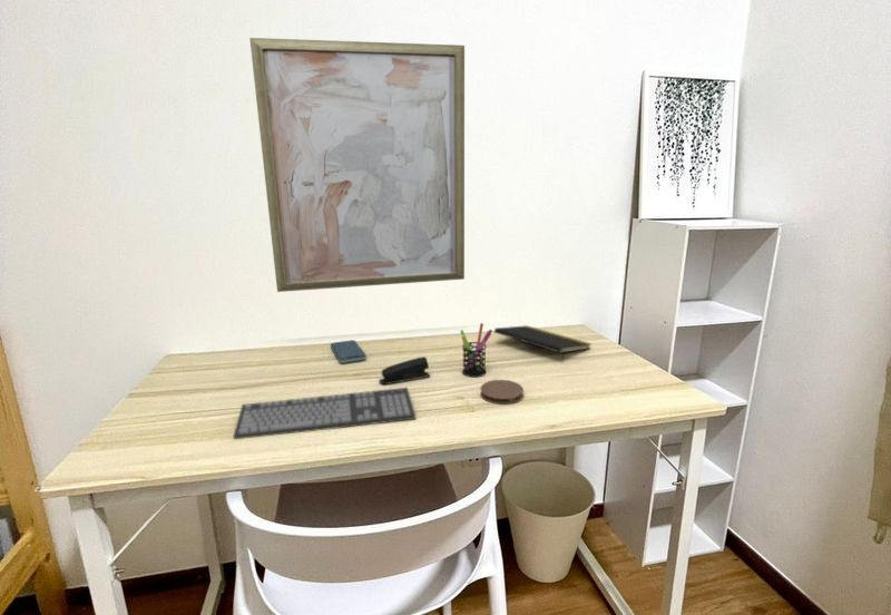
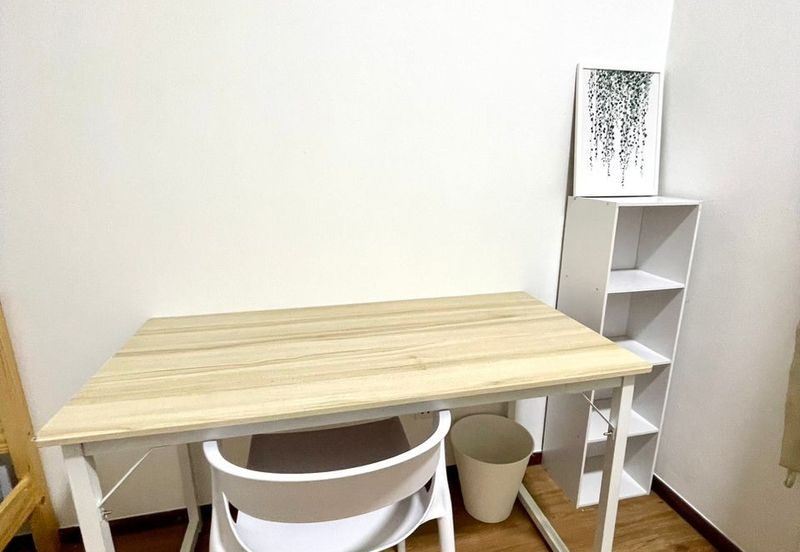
- wall art (369, 172)
- pen holder (472, 348)
- stapler (404, 369)
- keyboard (327, 410)
- smartphone (347, 350)
- coaster (501, 391)
- notepad (541, 338)
